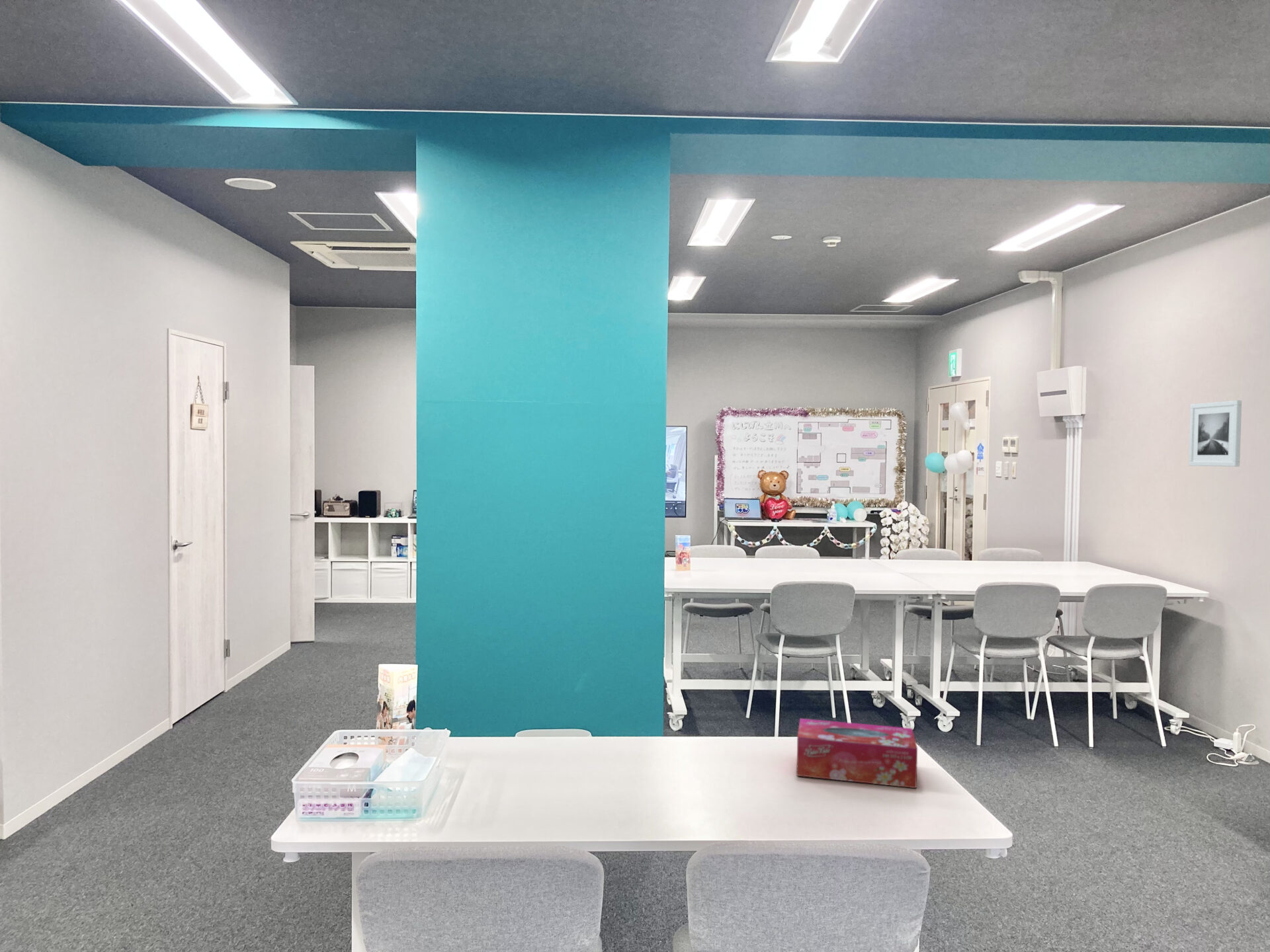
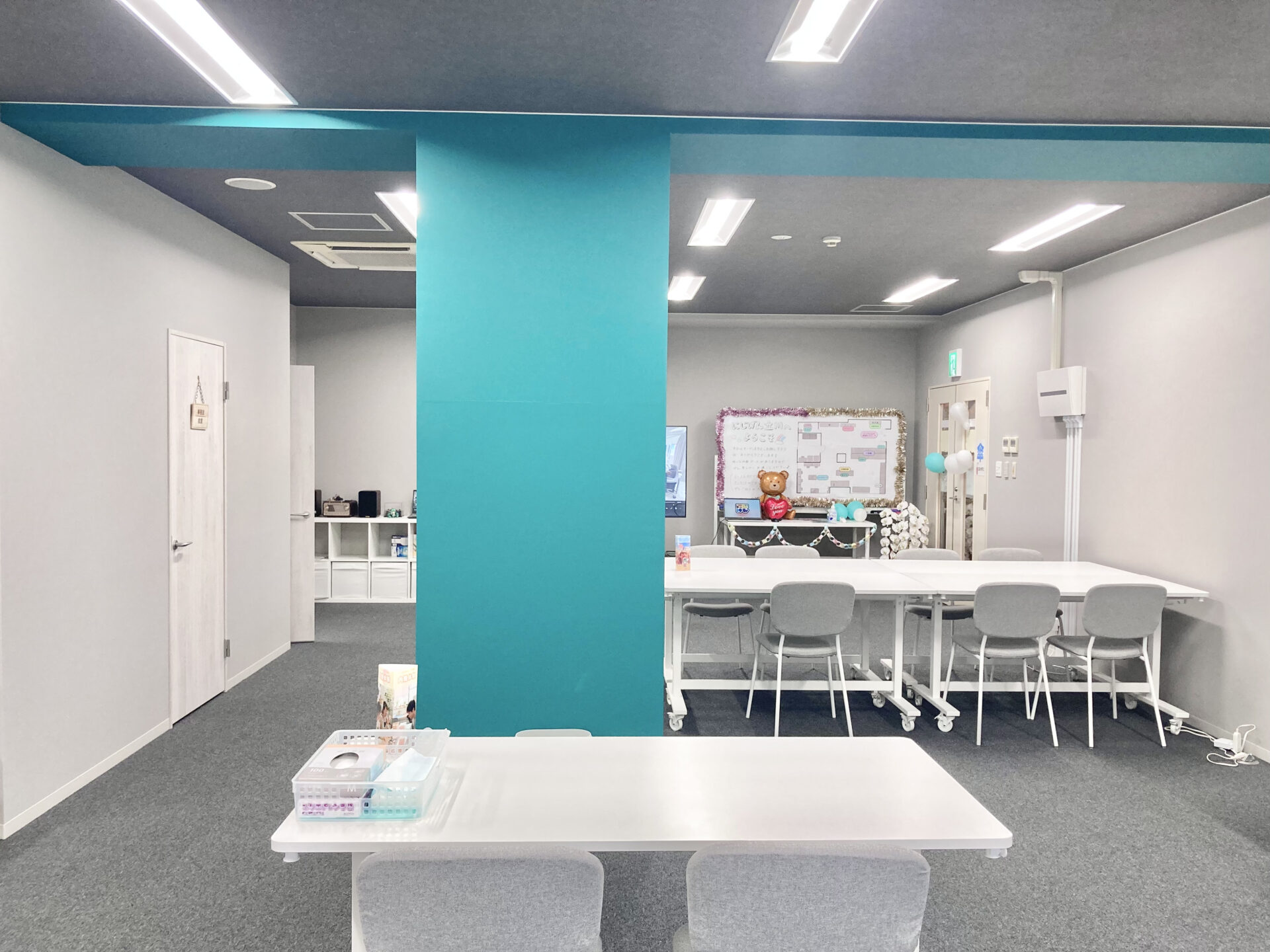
- tissue box (855, 751)
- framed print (1214, 434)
